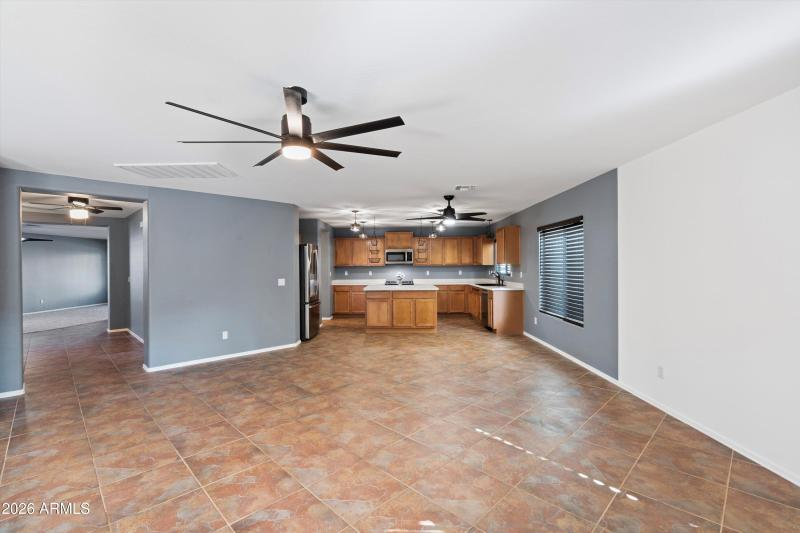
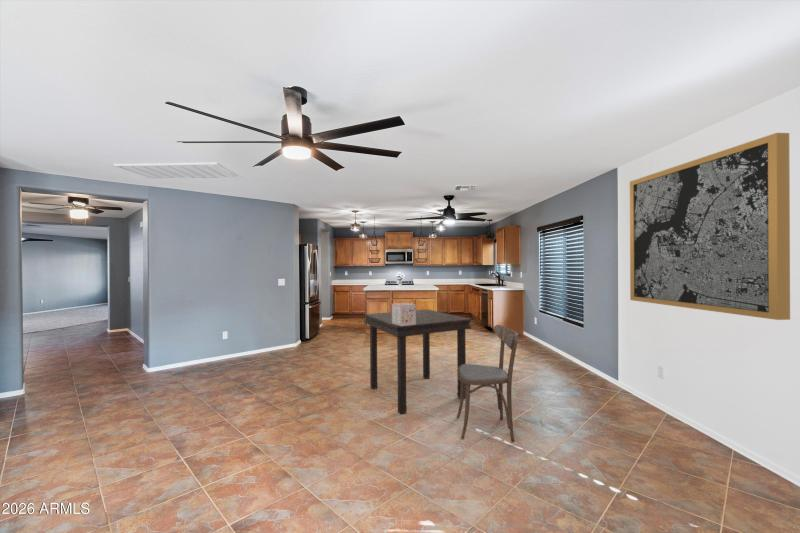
+ dining chair (487, 378)
+ wall art (692, 235)
+ dining table (423, 354)
+ decorative box (403, 313)
